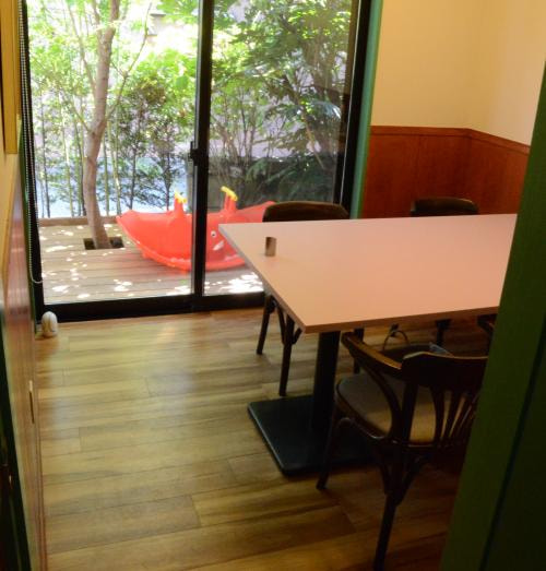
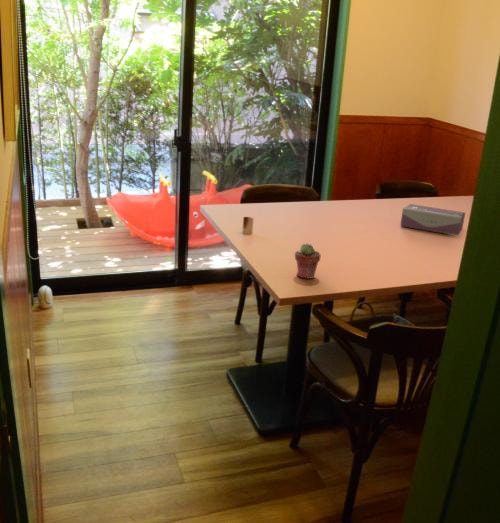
+ potted succulent (307, 259)
+ tissue box (433, 218)
